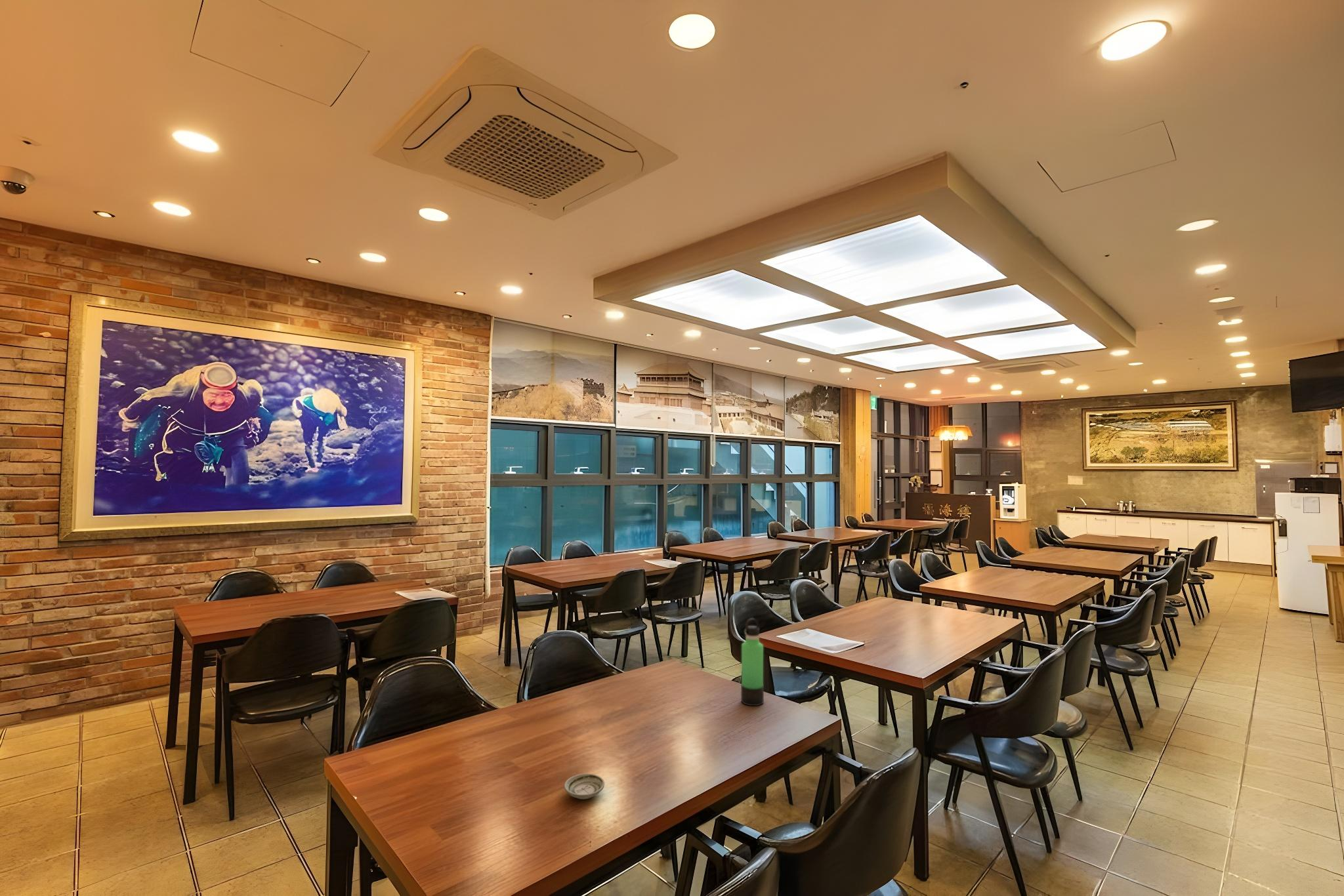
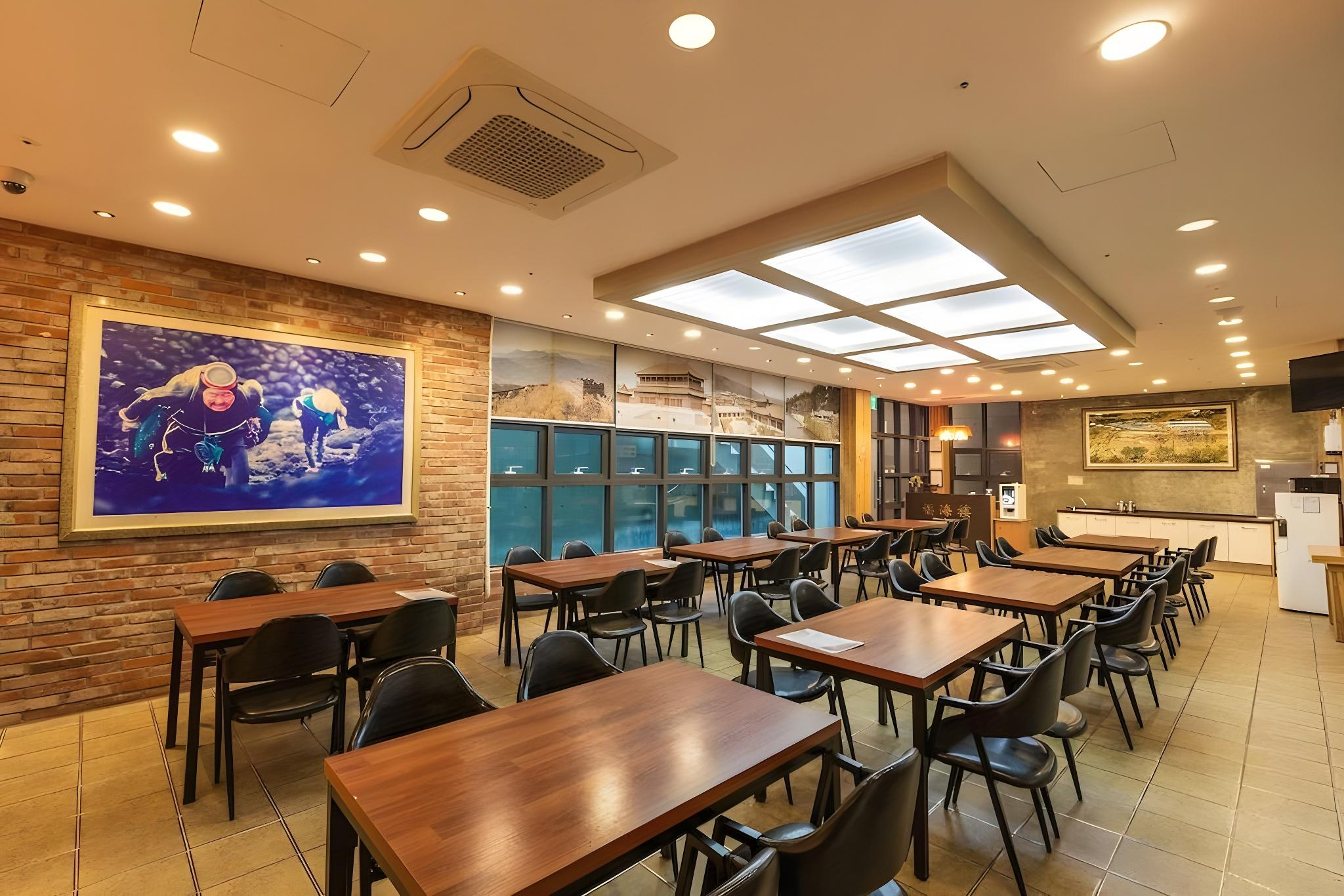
- saucer (584, 788)
- thermos bottle (752, 660)
